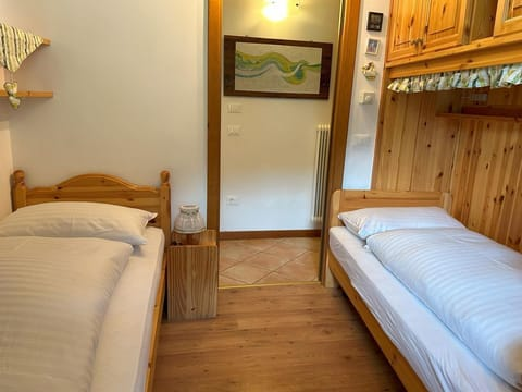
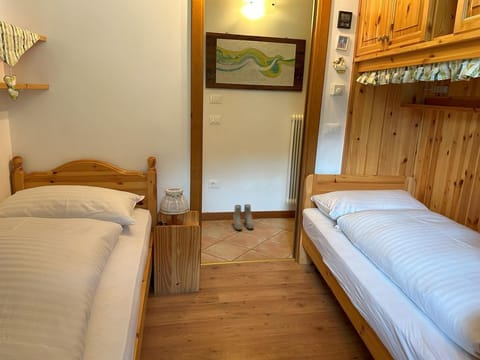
+ boots (244, 216)
